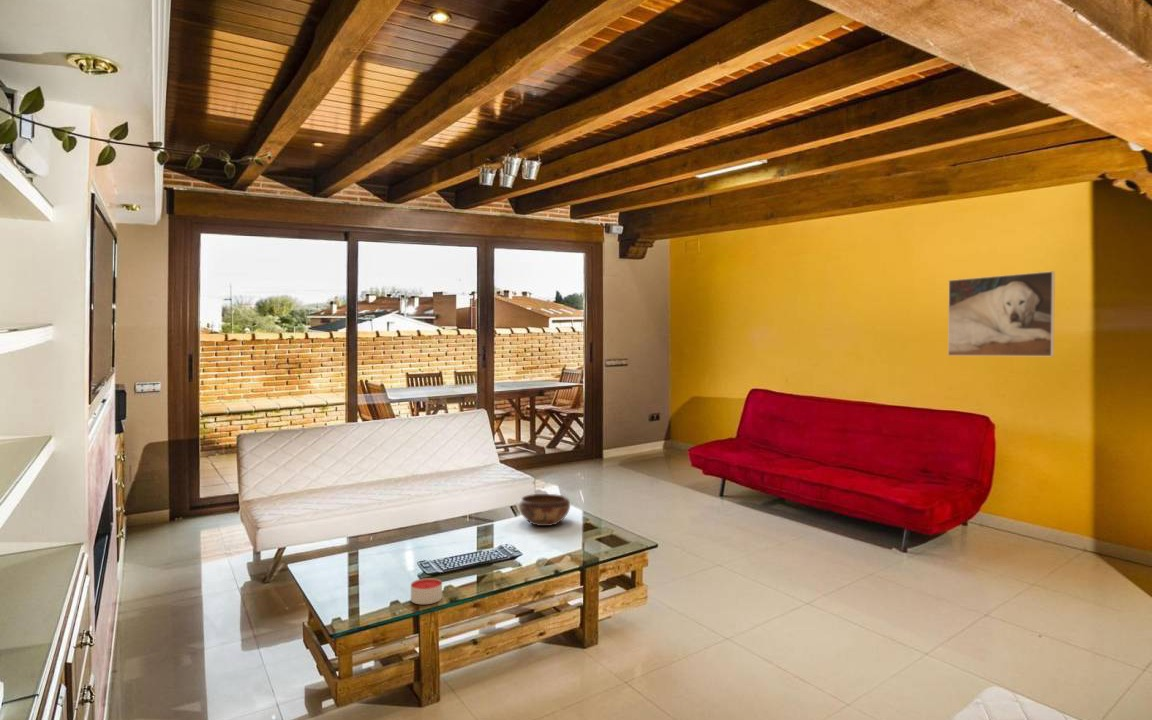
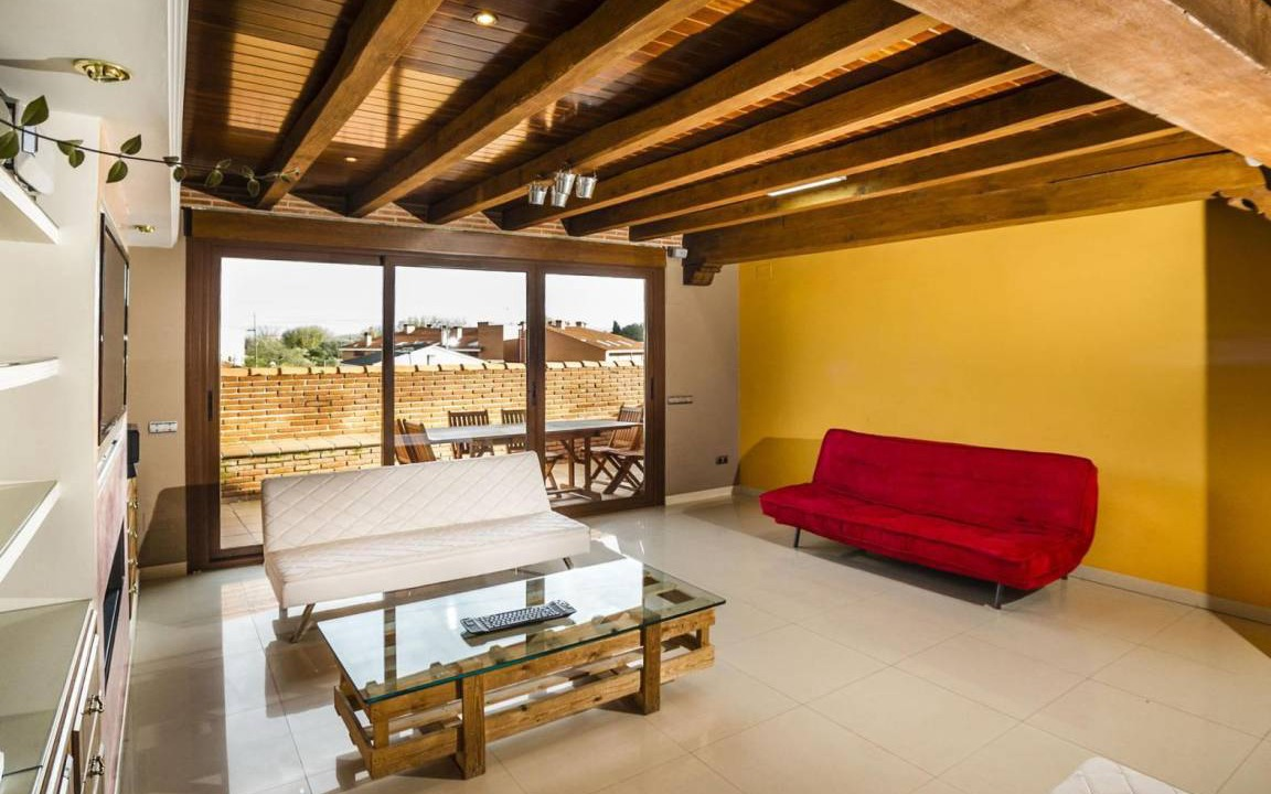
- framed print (998, 316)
- candle (426, 590)
- decorative bowl (544, 510)
